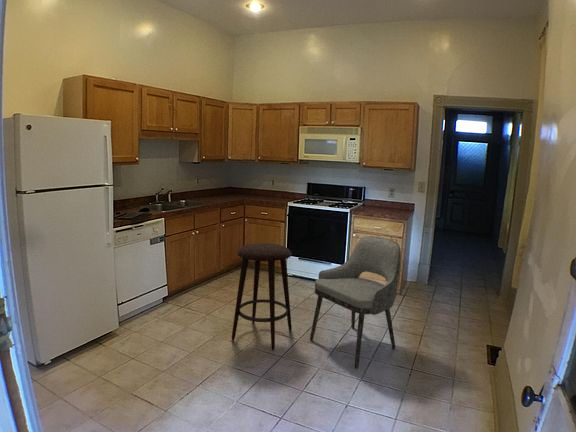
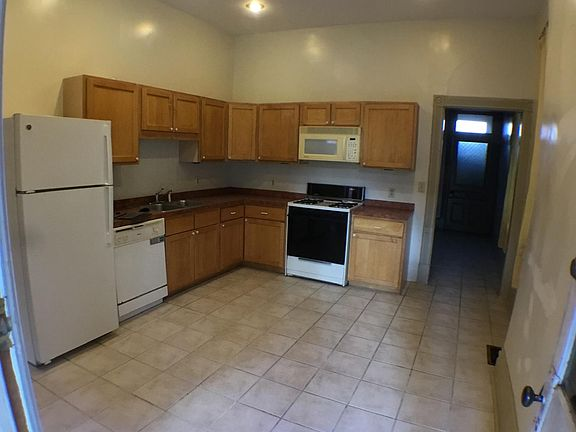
- stool (269, 292)
- dining chair (359, 294)
